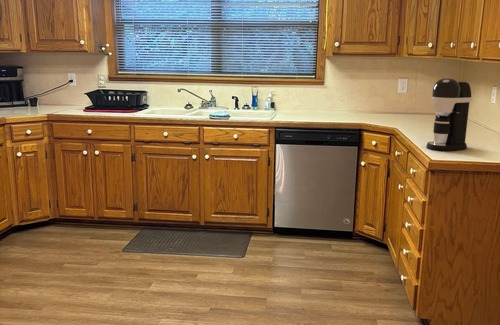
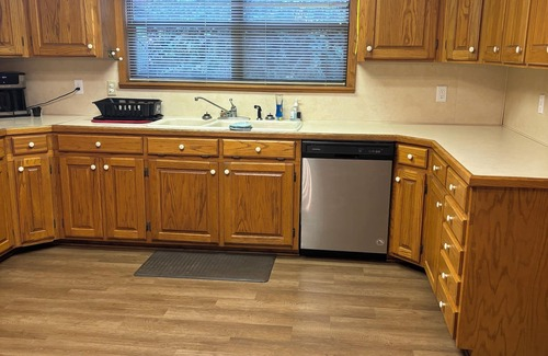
- coffee maker (450, 113)
